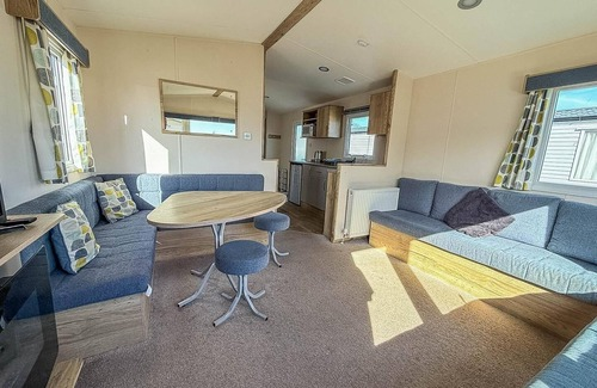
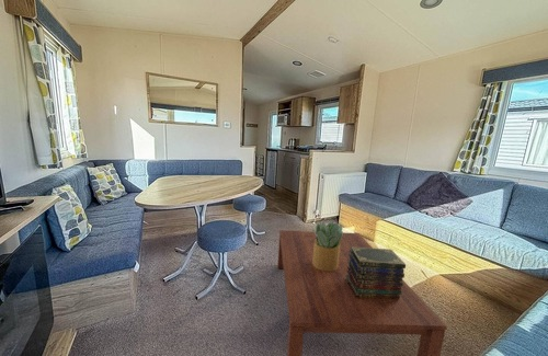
+ book stack (373, 271)
+ coffee table (333, 285)
+ potted plant (324, 244)
